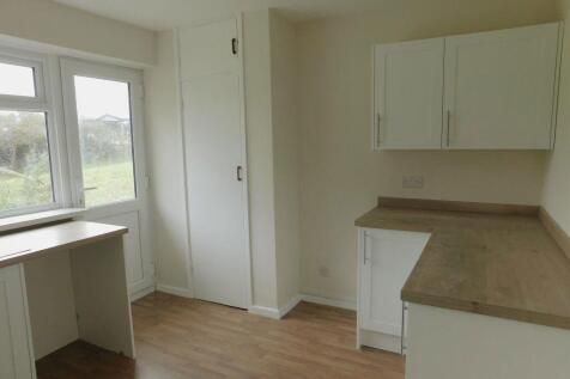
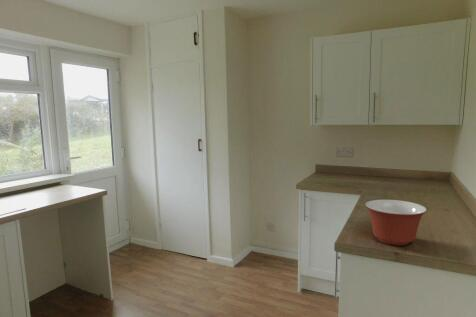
+ mixing bowl (394, 223)
